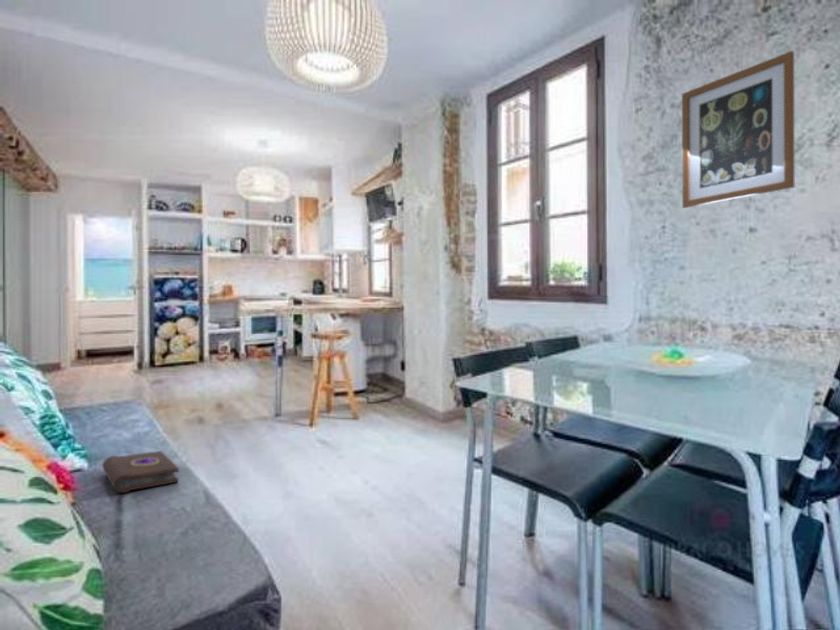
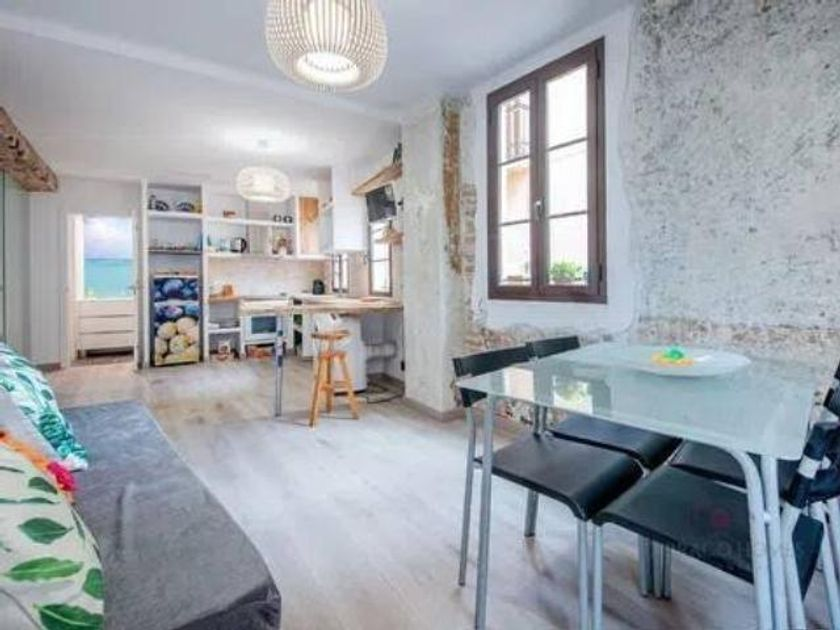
- book (139, 468)
- wall art (733, 136)
